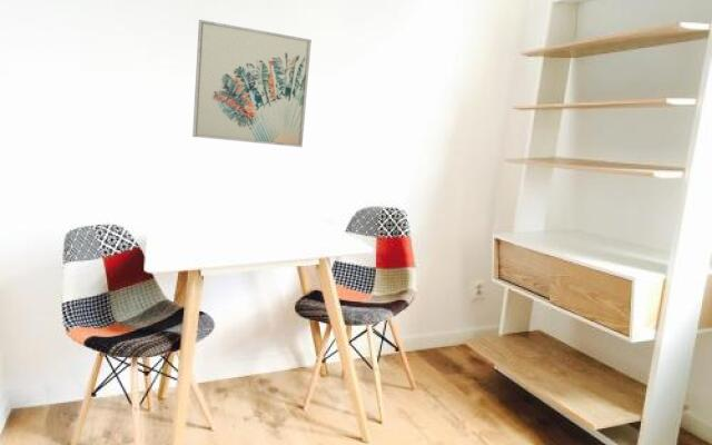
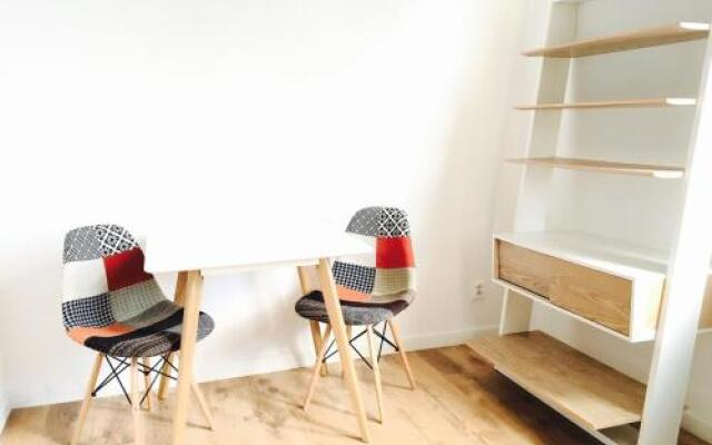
- wall art (253, 87)
